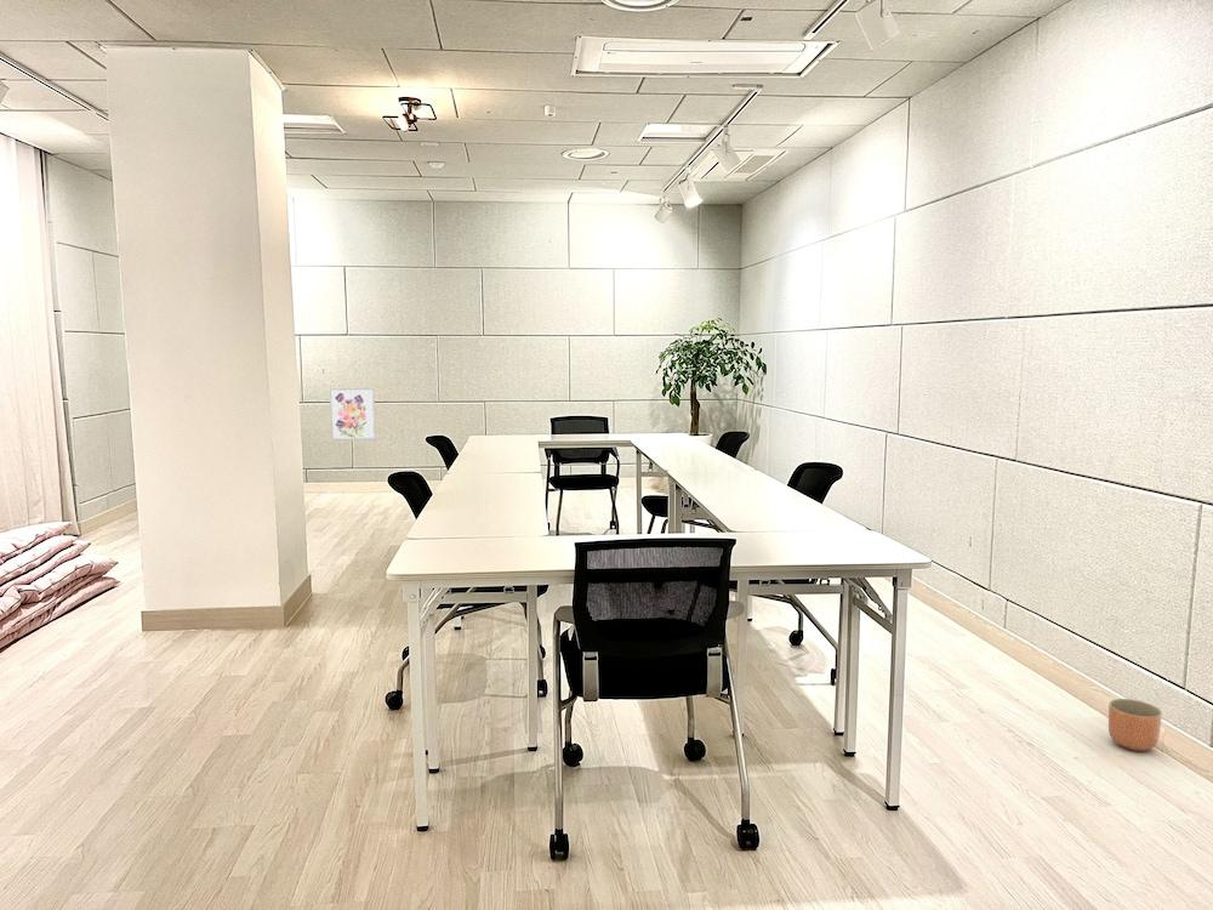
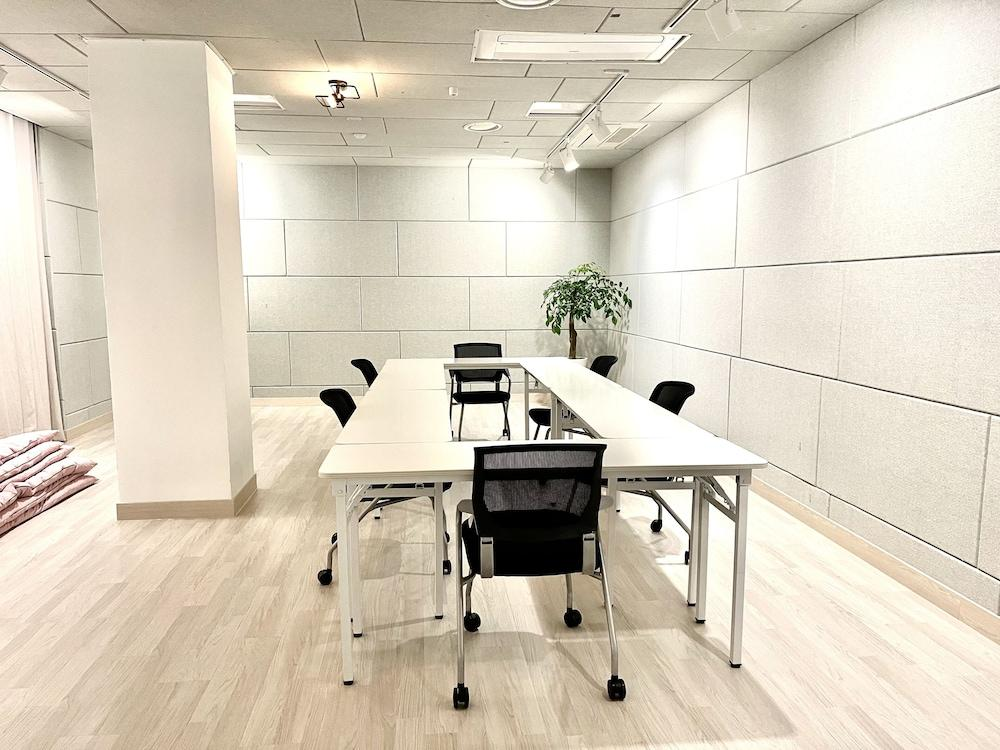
- planter (1133, 726)
- wall art (353, 414)
